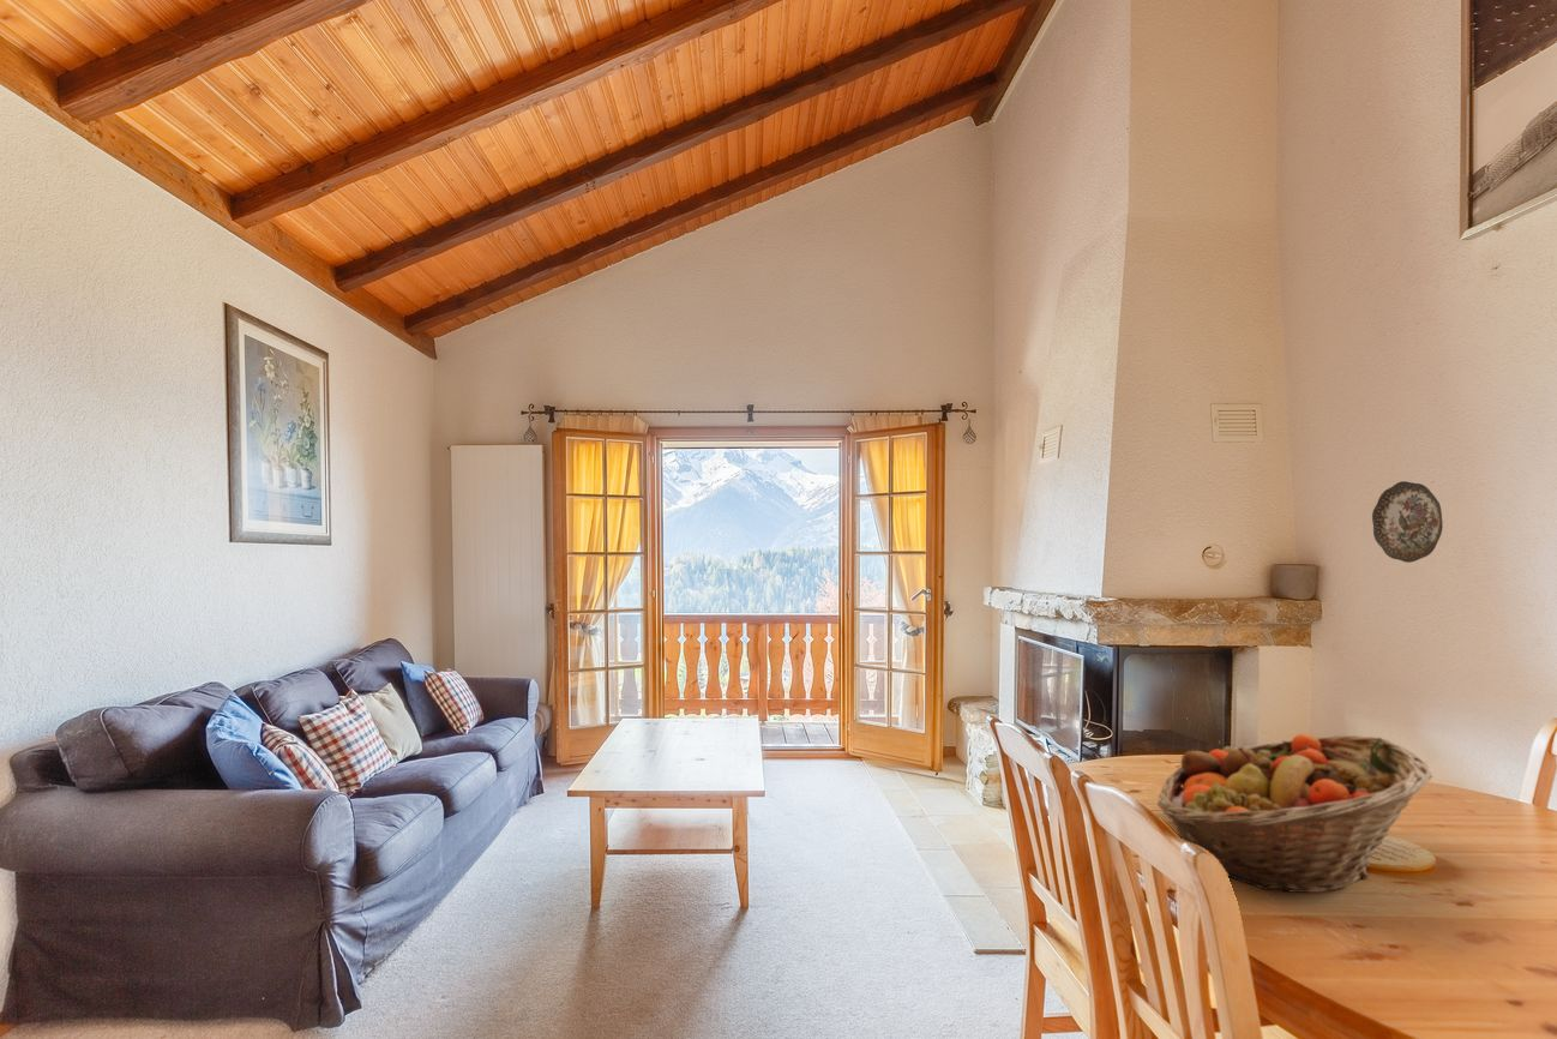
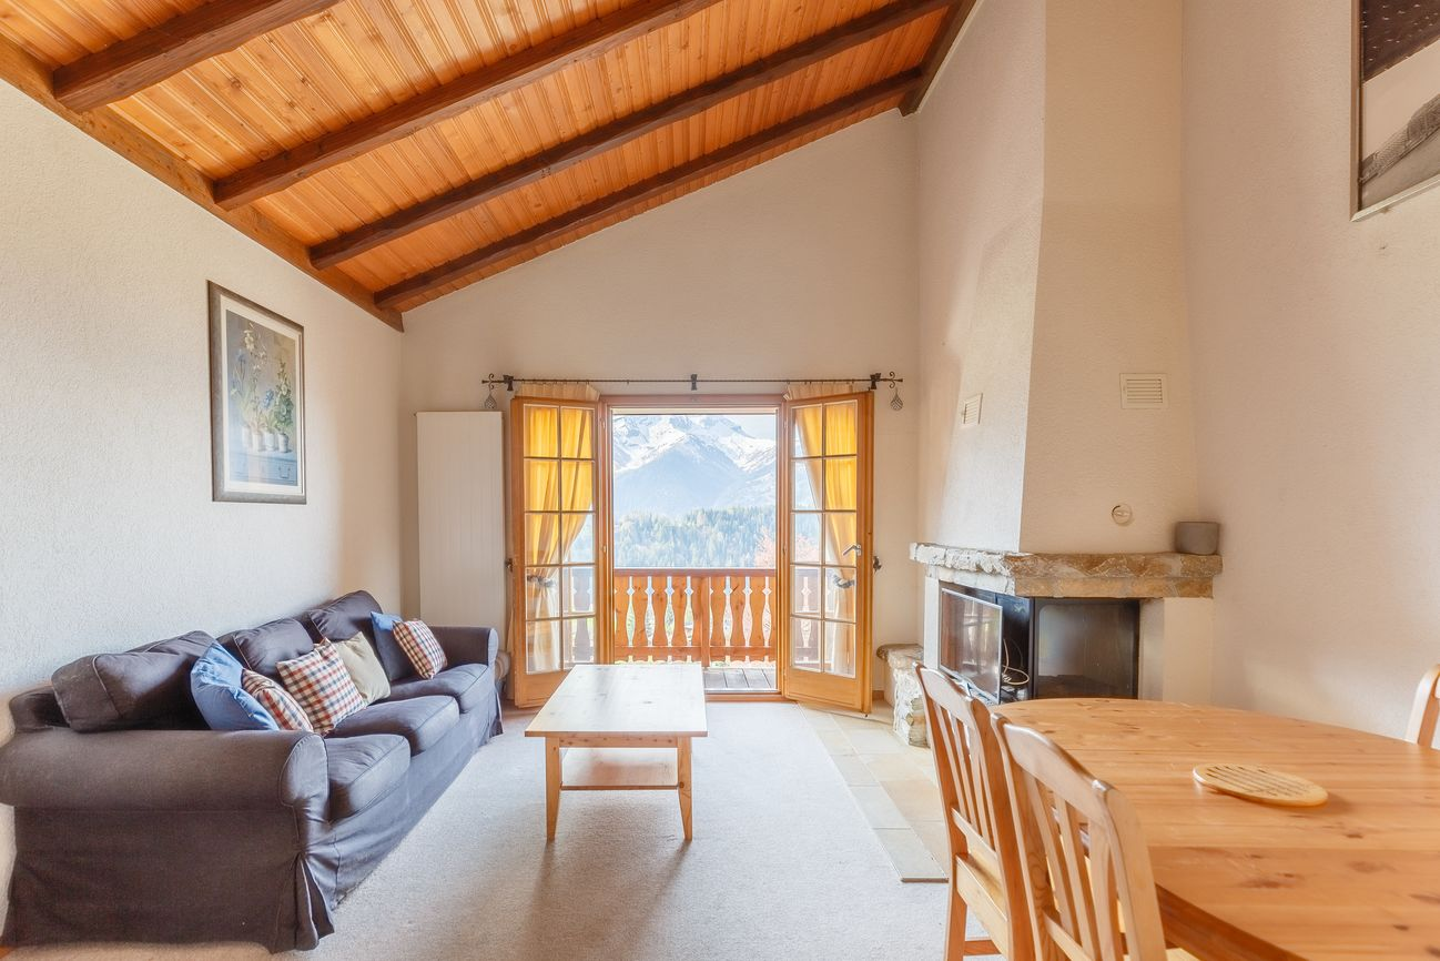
- decorative plate (1408, 521)
- fruit basket (1282, 797)
